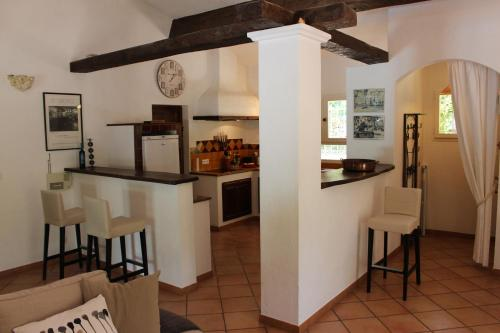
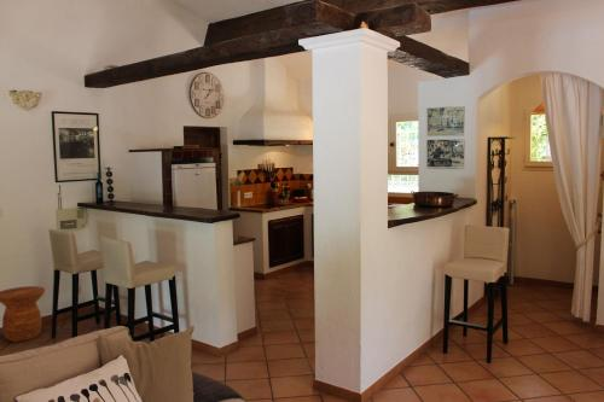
+ side table (21, 314)
